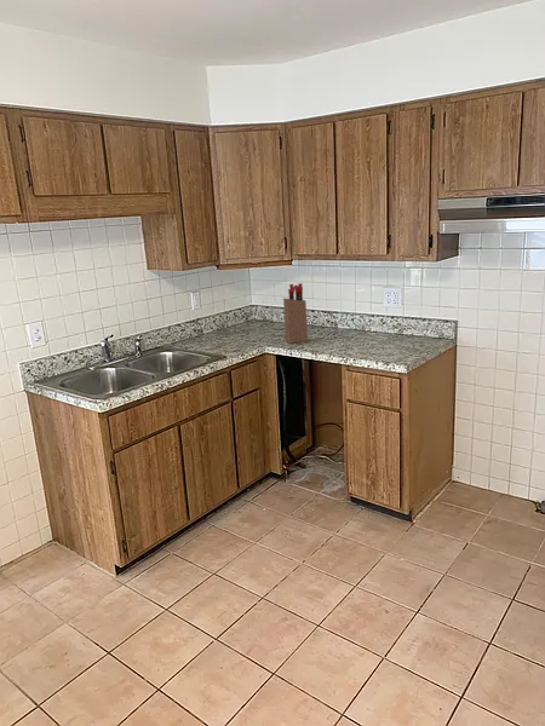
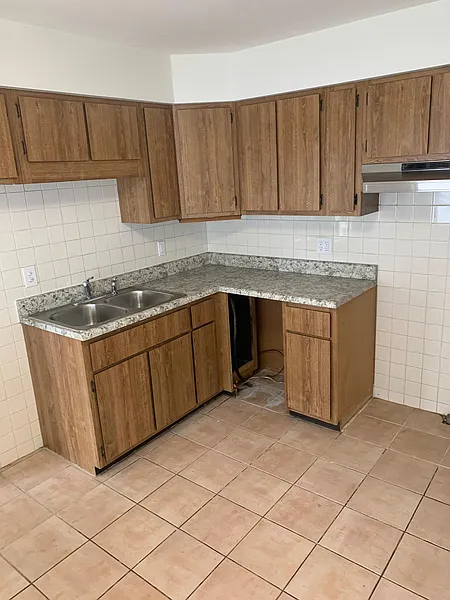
- knife block (296, 312)
